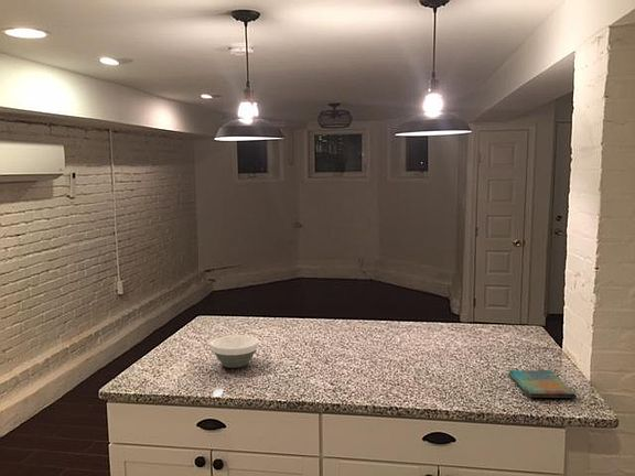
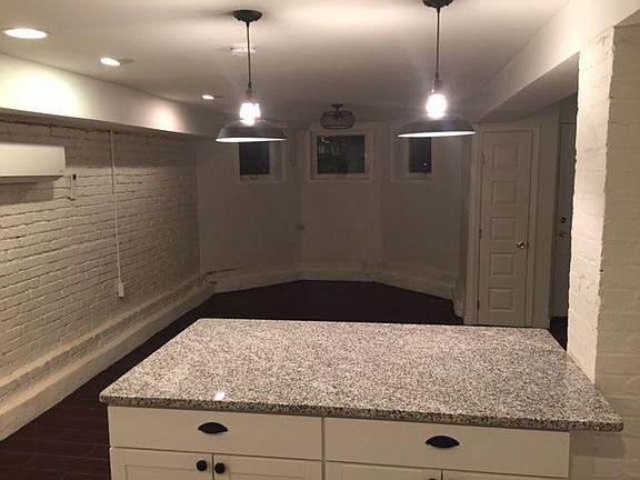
- dish towel (540, 382)
- bowl (235, 353)
